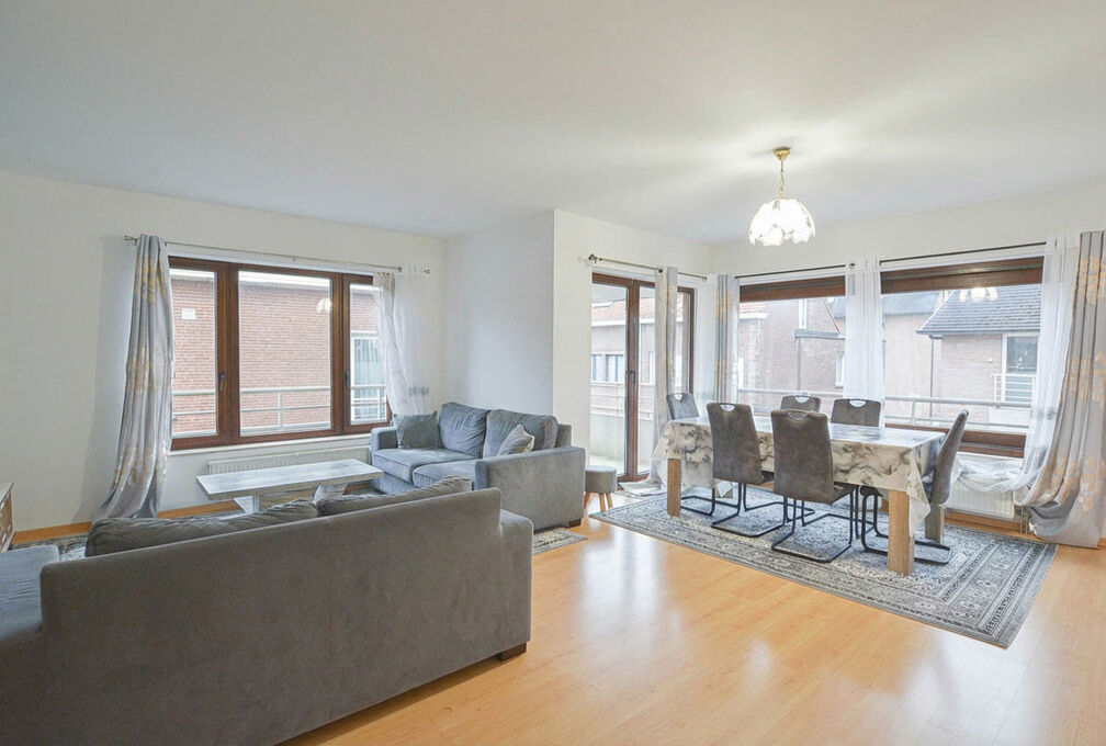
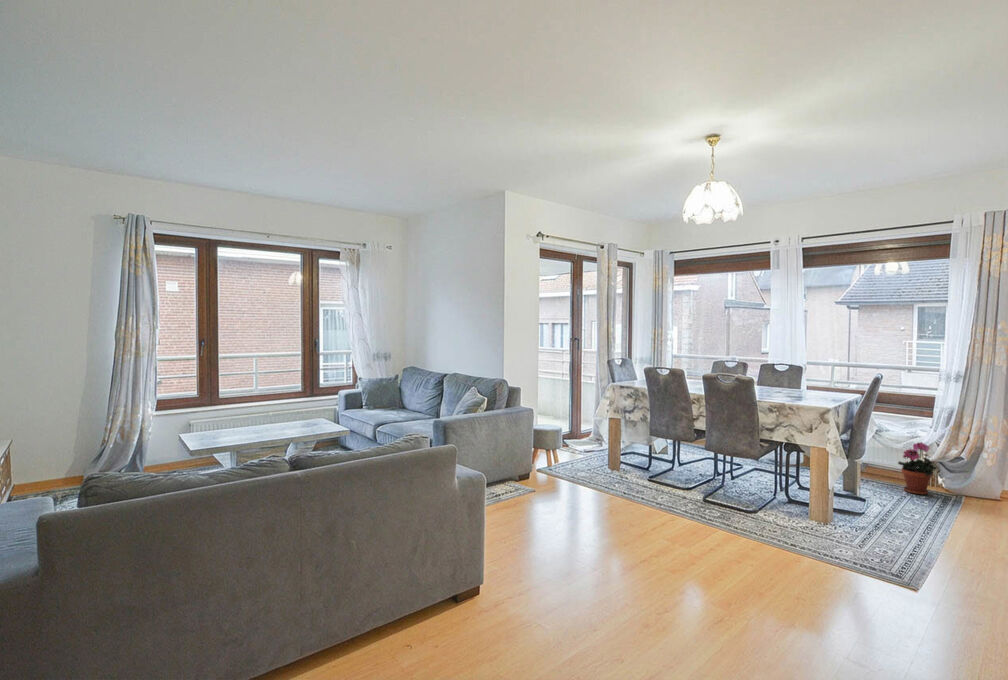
+ potted plant (916, 466)
